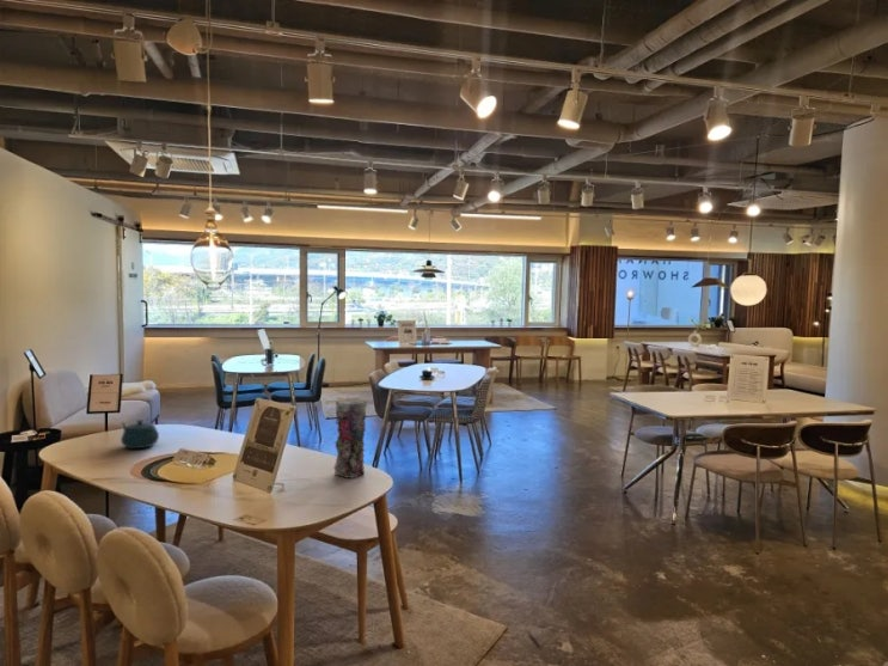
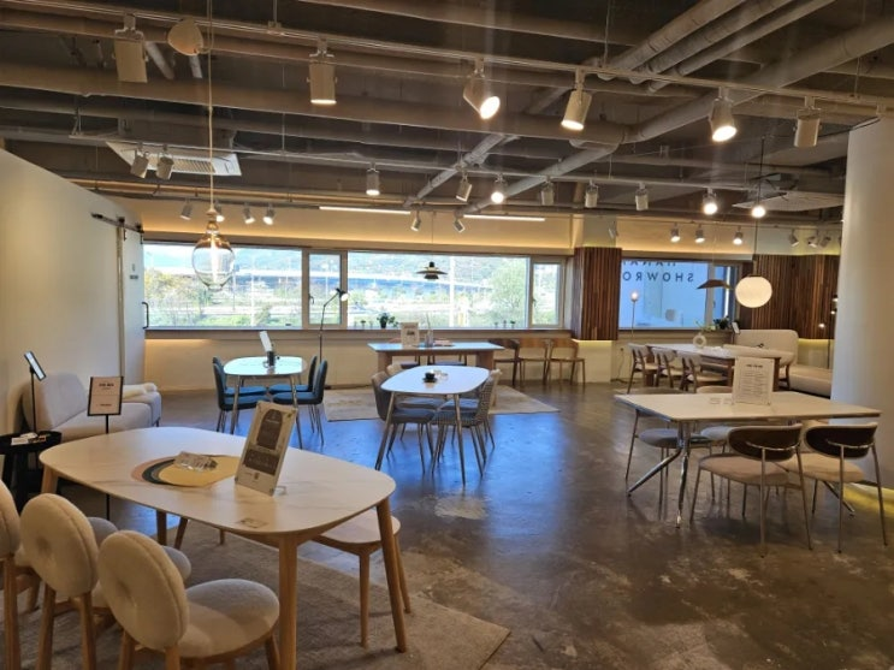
- teapot (139, 433)
- vase (350, 436)
